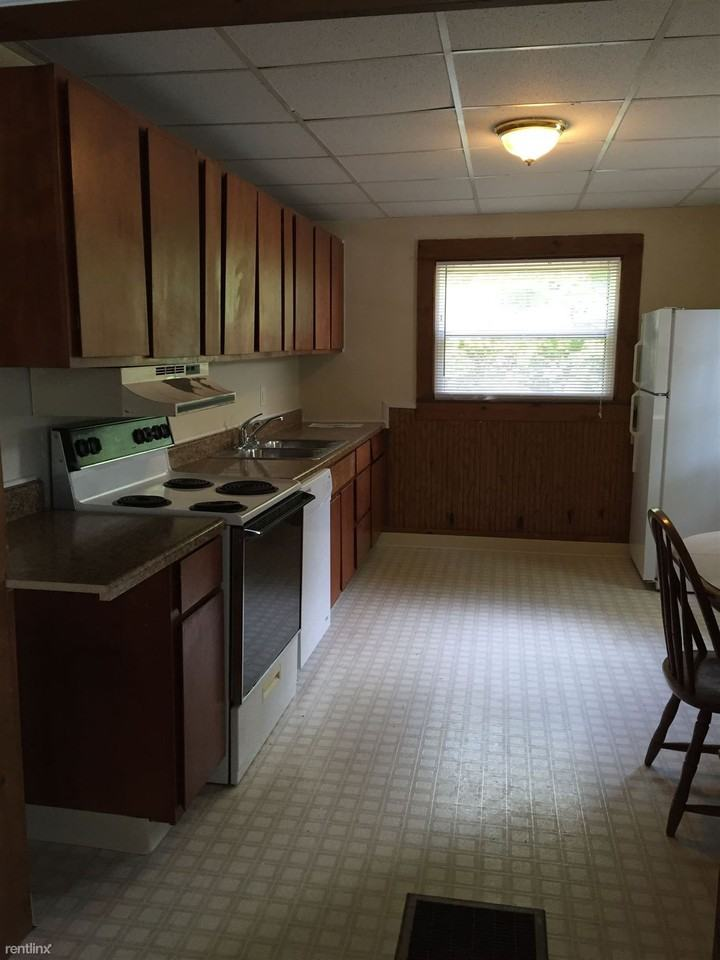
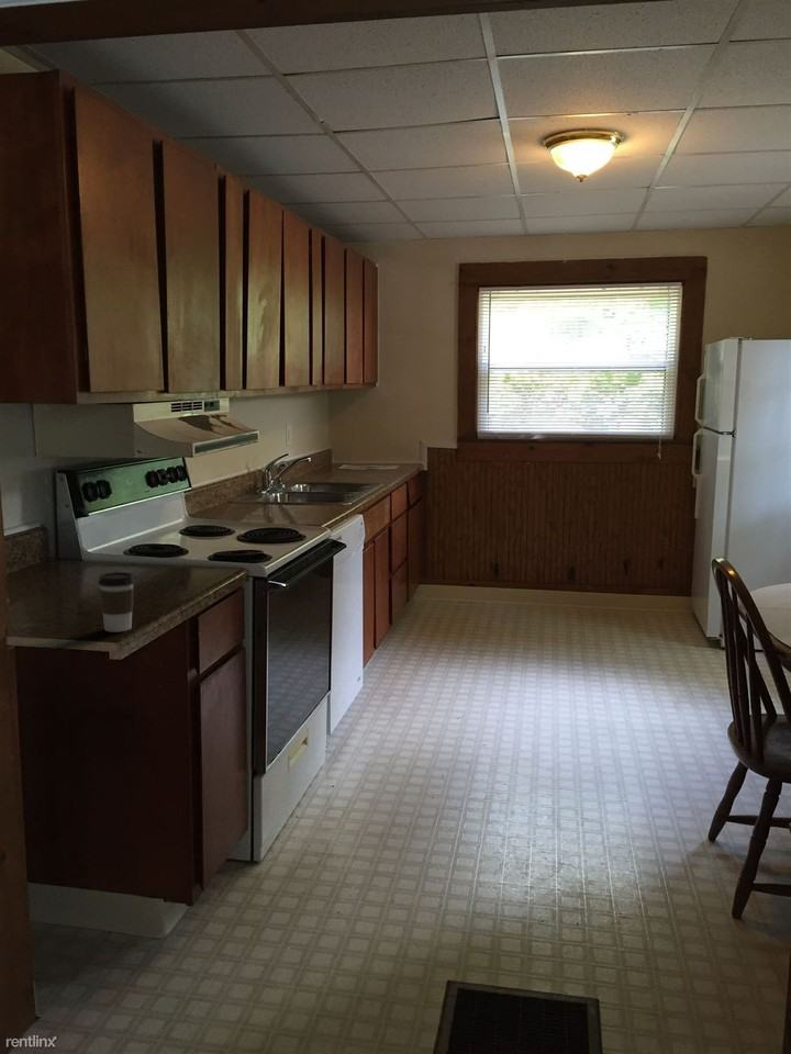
+ coffee cup (116, 602)
